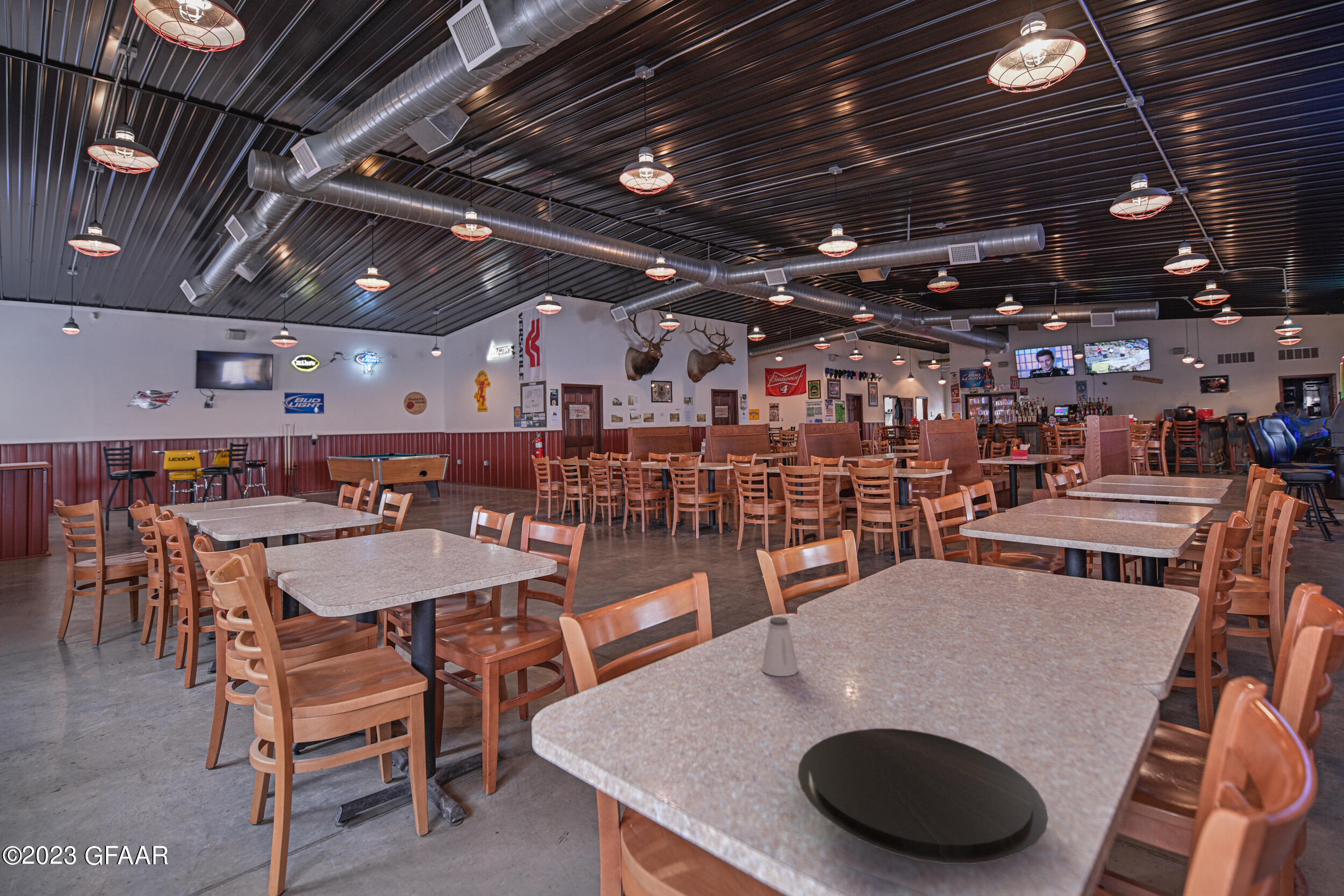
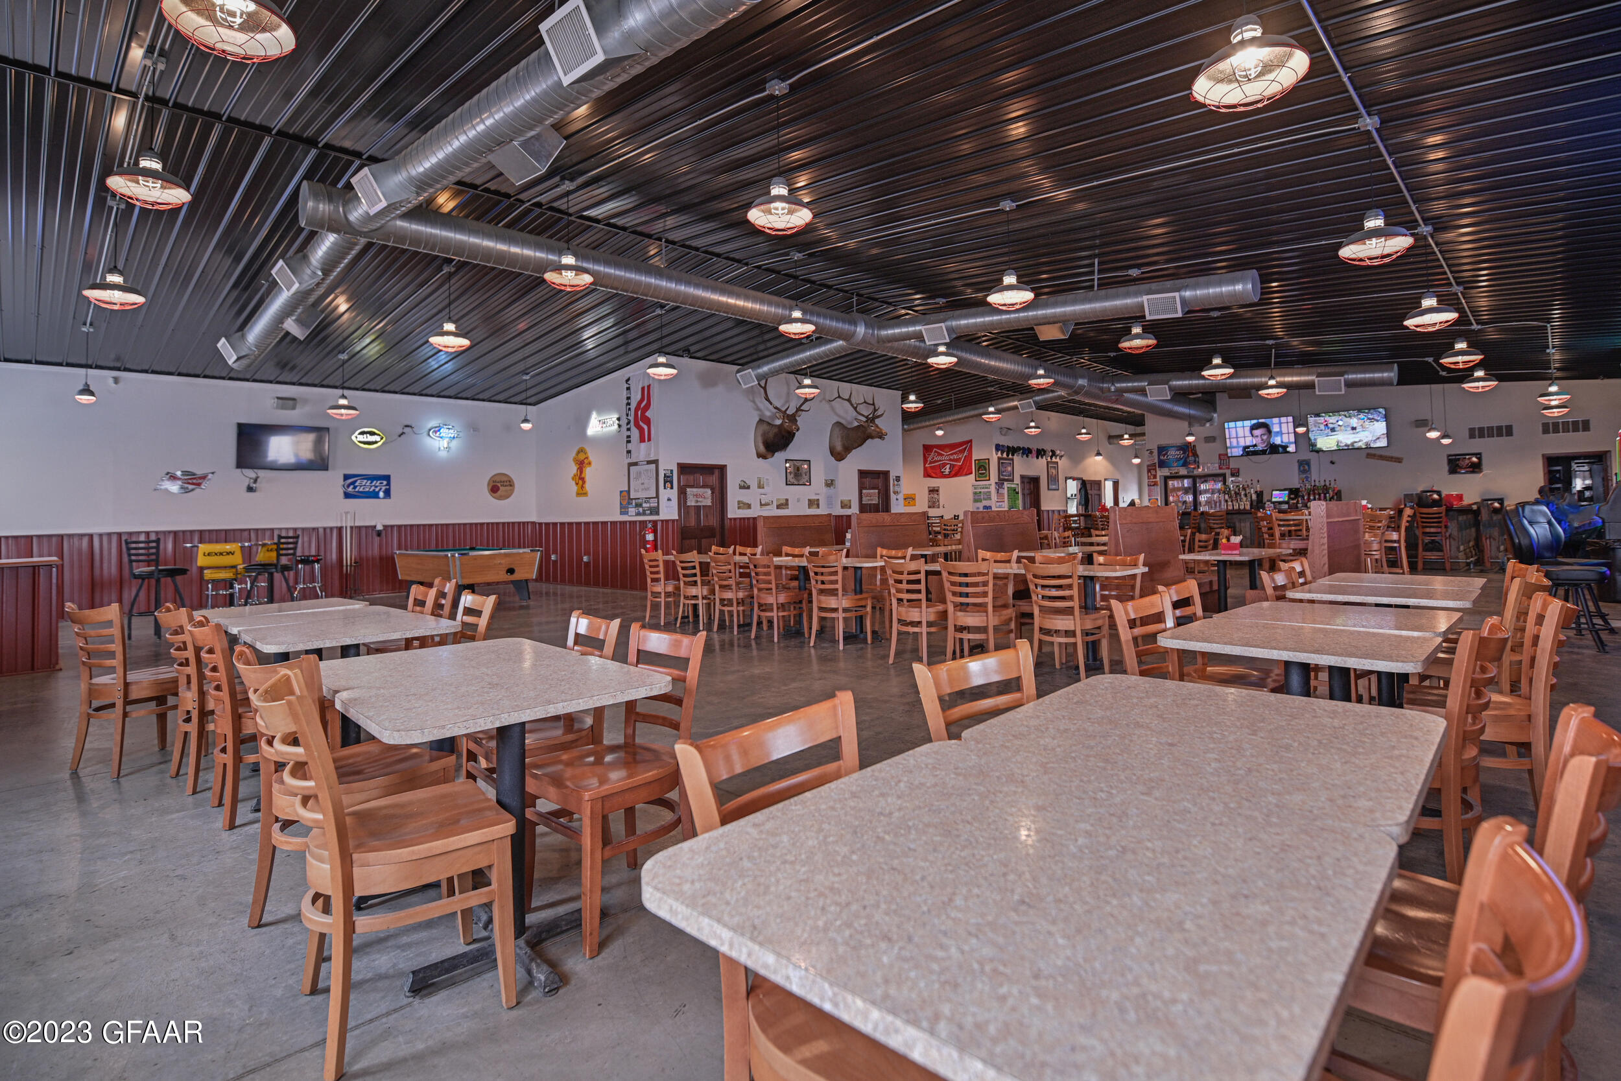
- saltshaker (779, 644)
- plate (914, 798)
